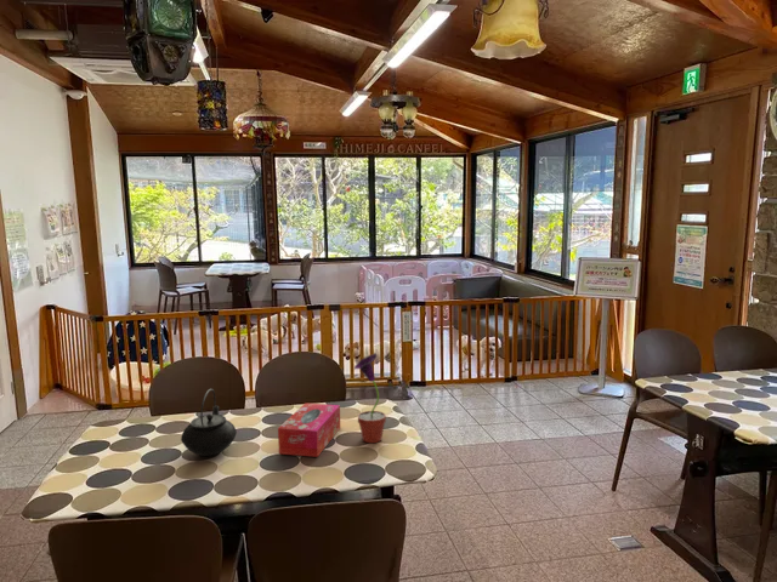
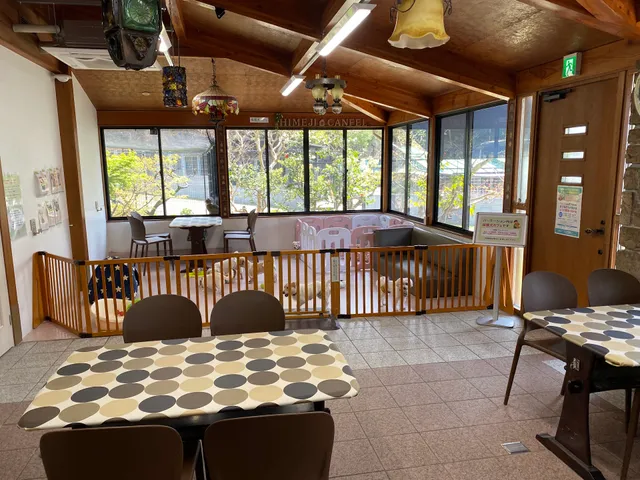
- tissue box (311, 428)
- teapot (209, 420)
- potted flower (376, 400)
